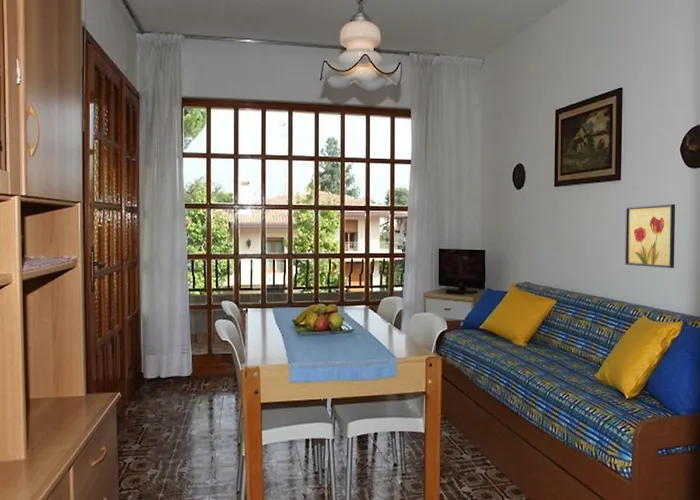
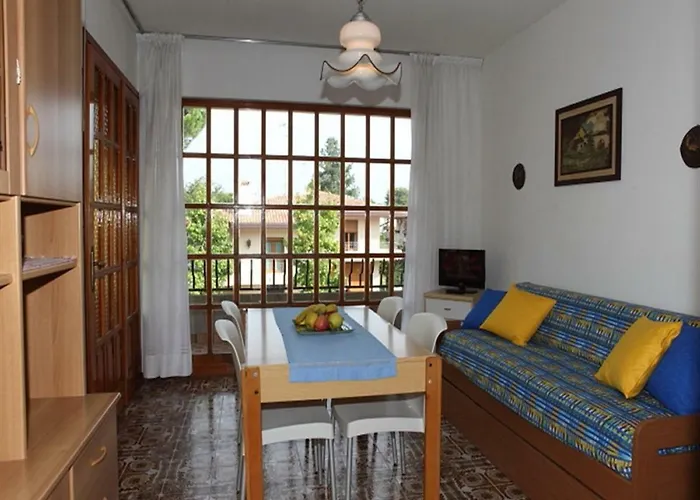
- wall art (649, 236)
